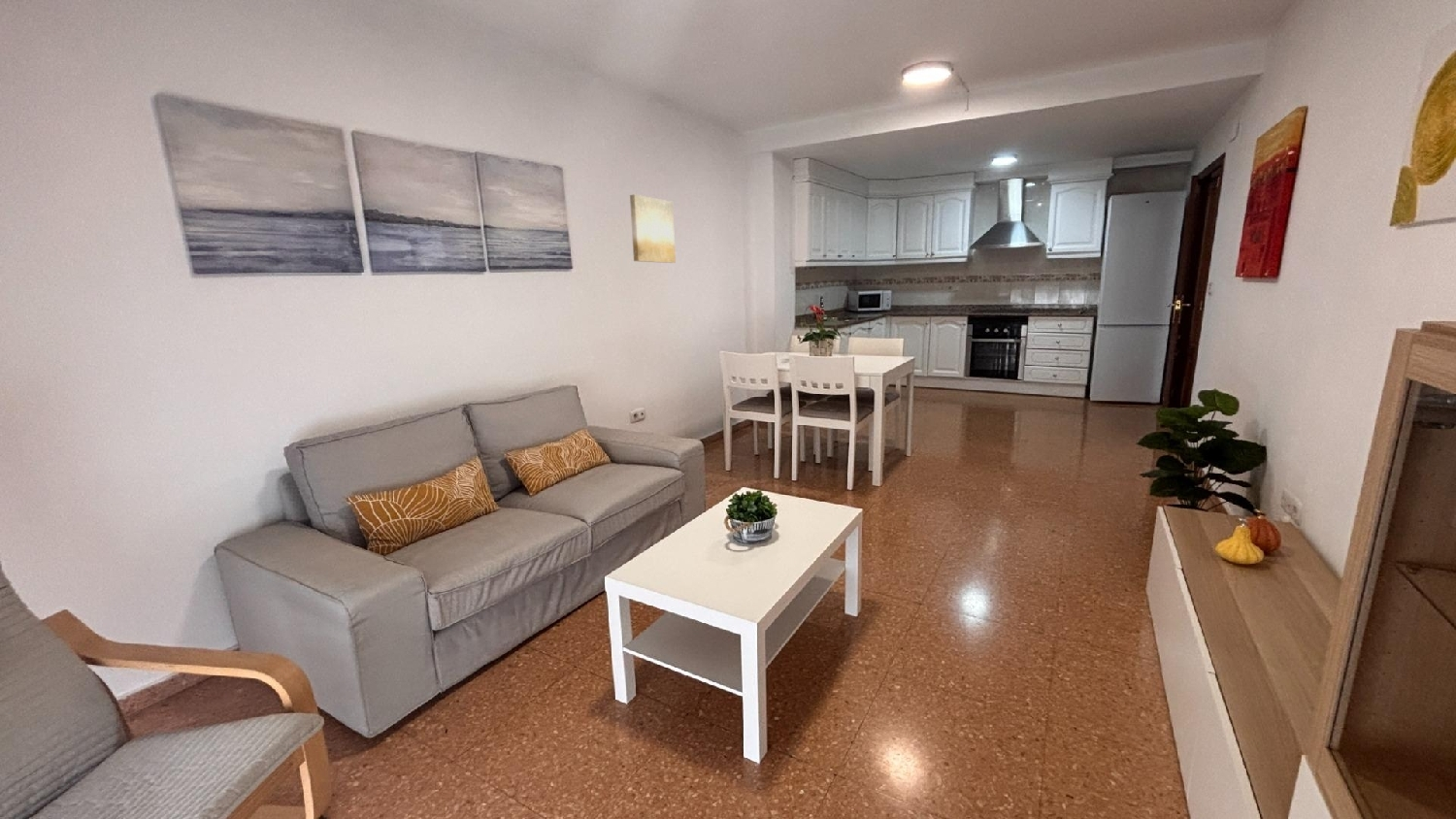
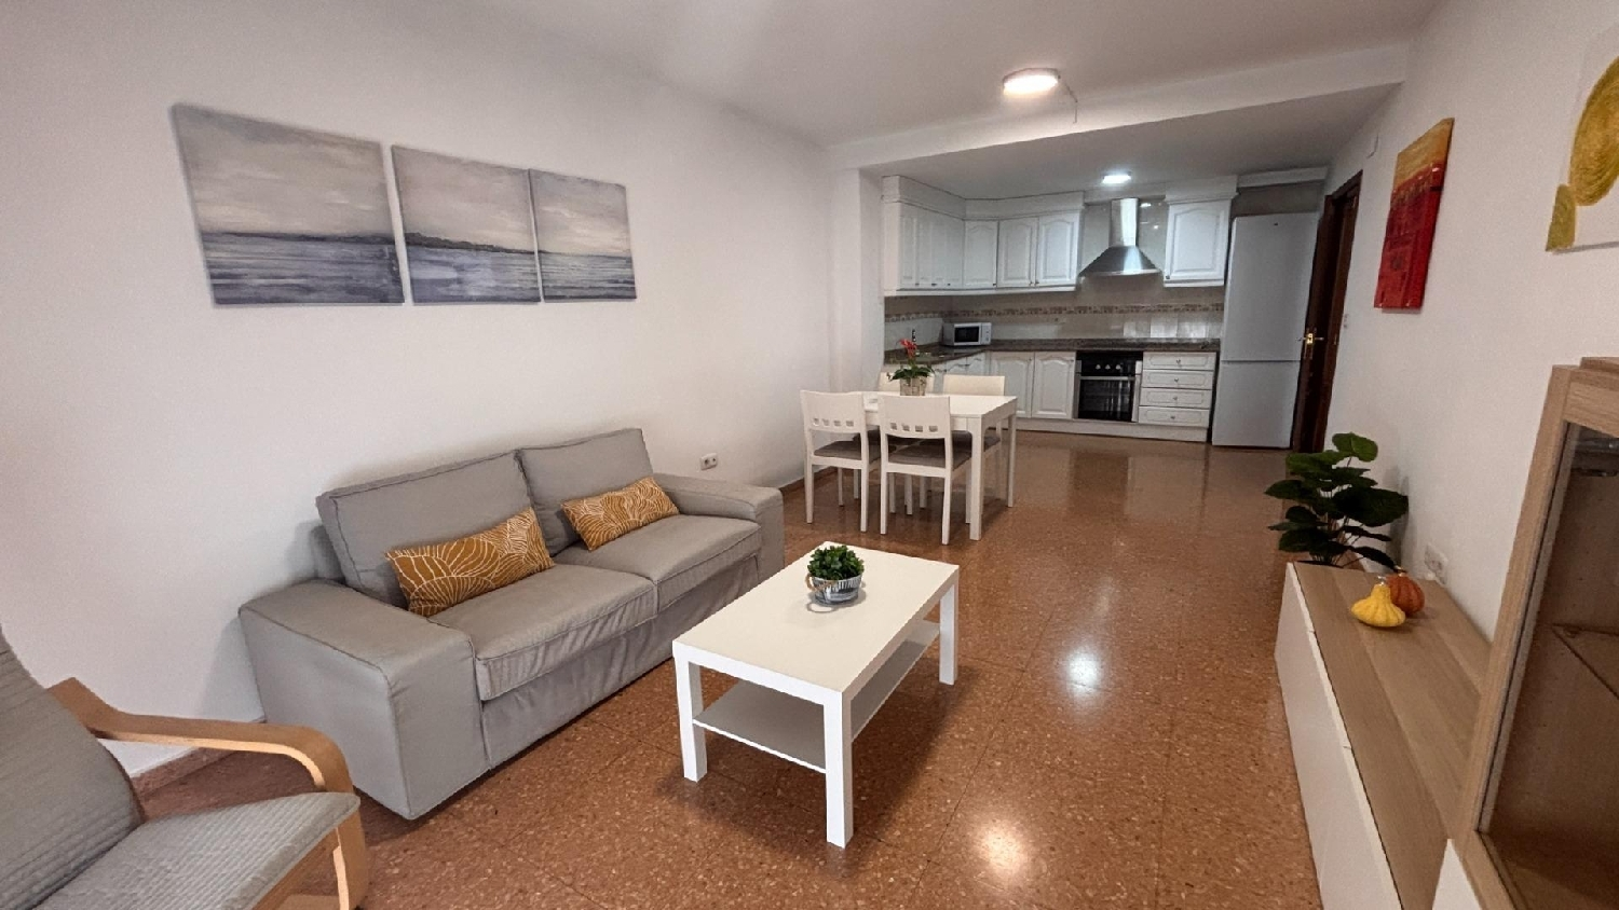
- wall art (653, 230)
